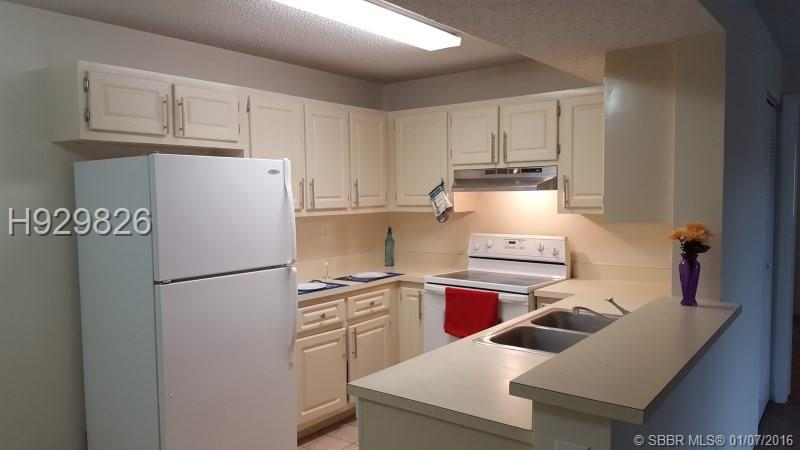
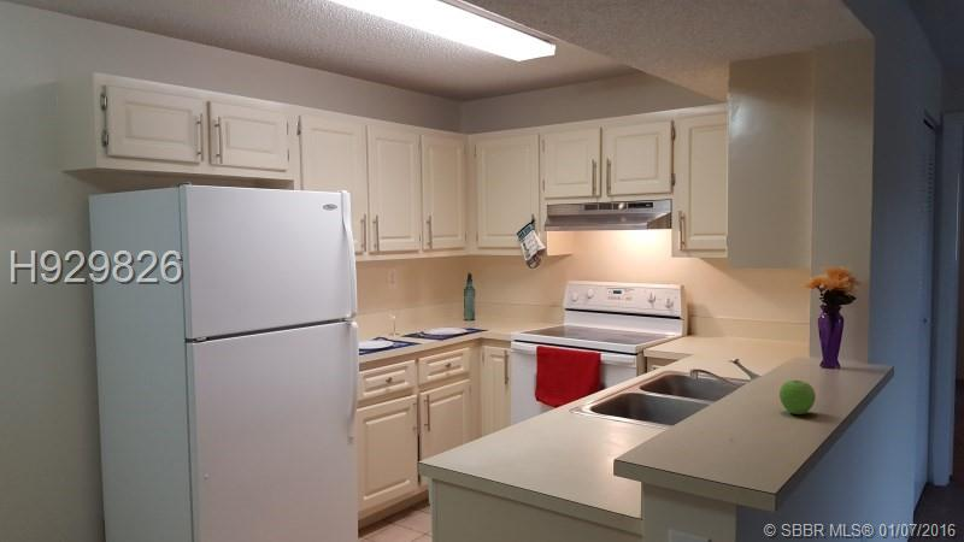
+ fruit (797, 396)
